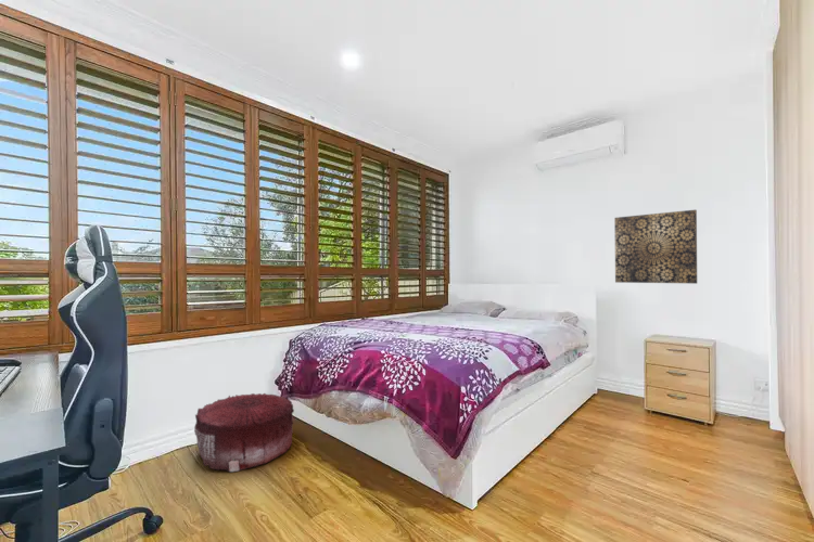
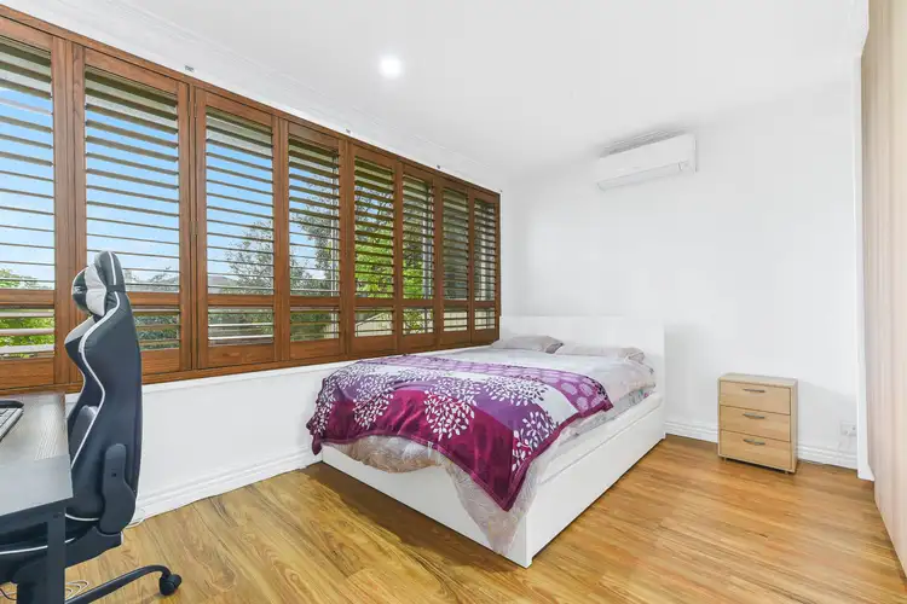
- wall art (653, 248)
- pouf (245, 425)
